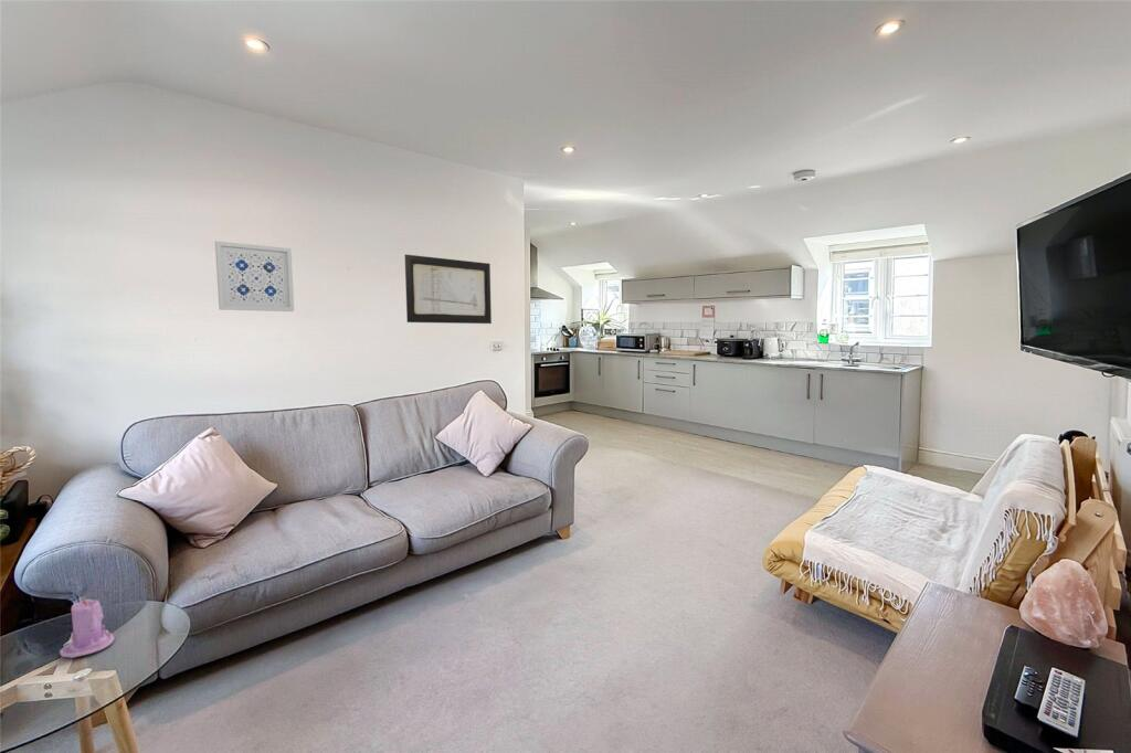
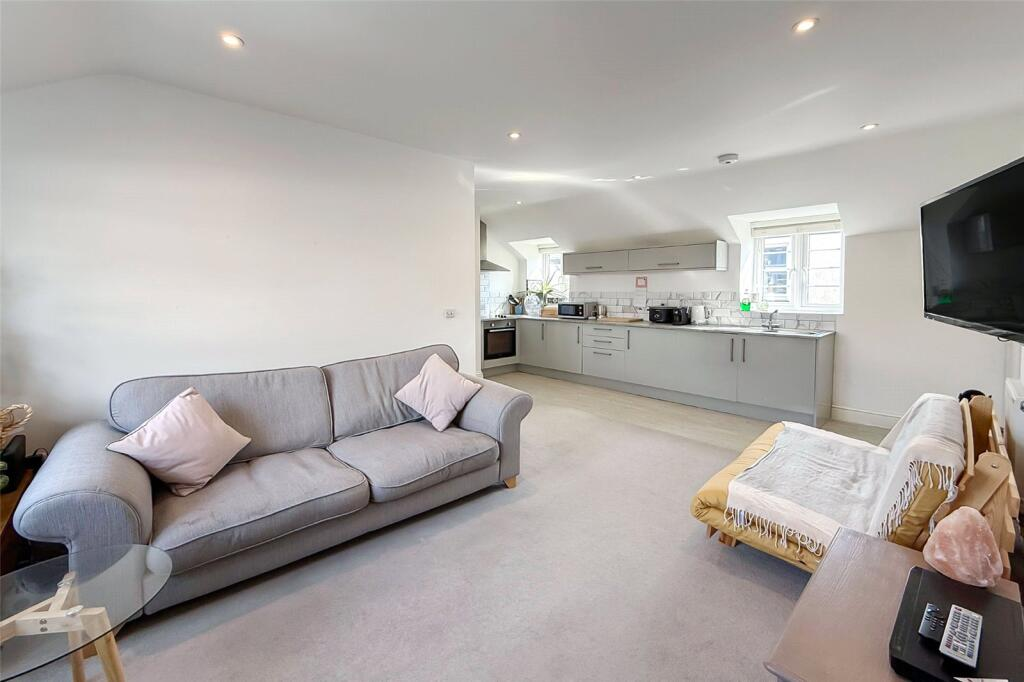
- wall art (256, 277)
- candle (85, 621)
- wall art (451, 290)
